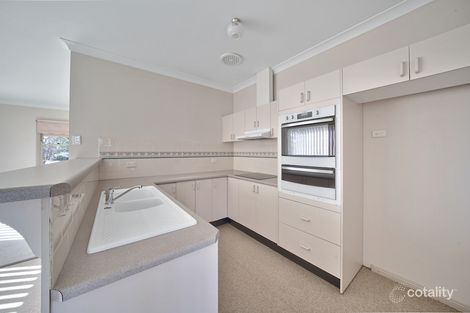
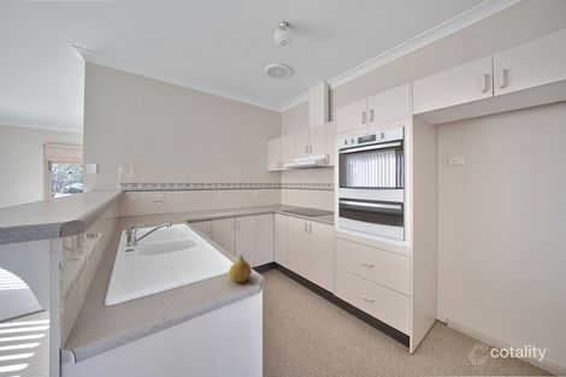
+ fruit (240, 267)
